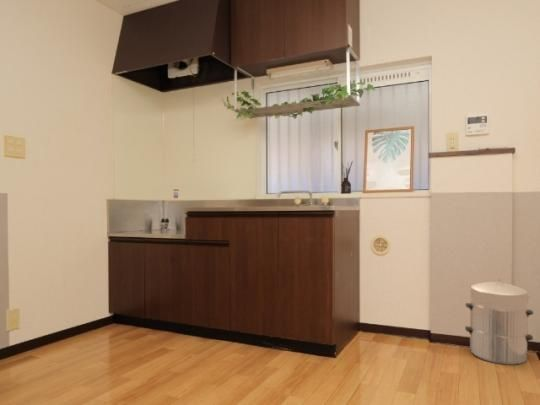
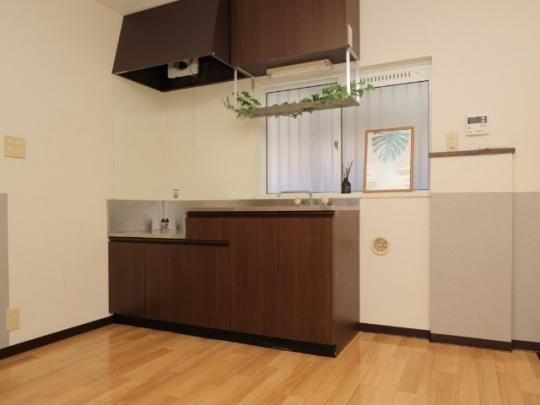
- waste bin (498, 317)
